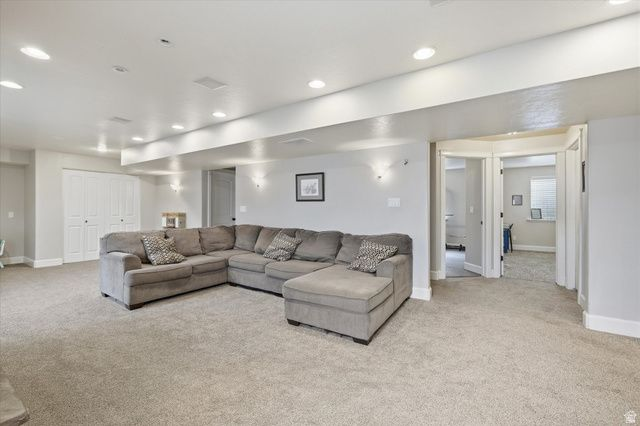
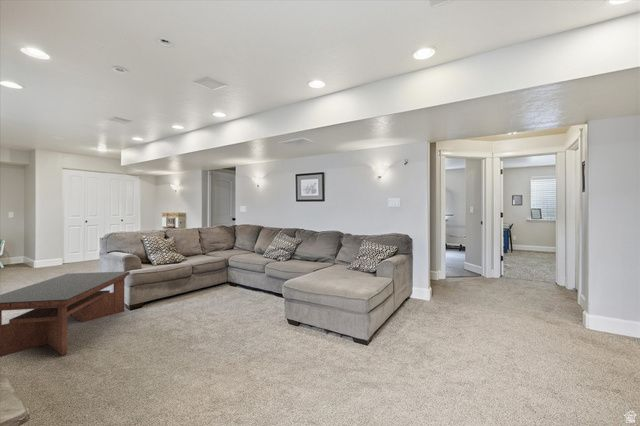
+ coffee table (67, 307)
